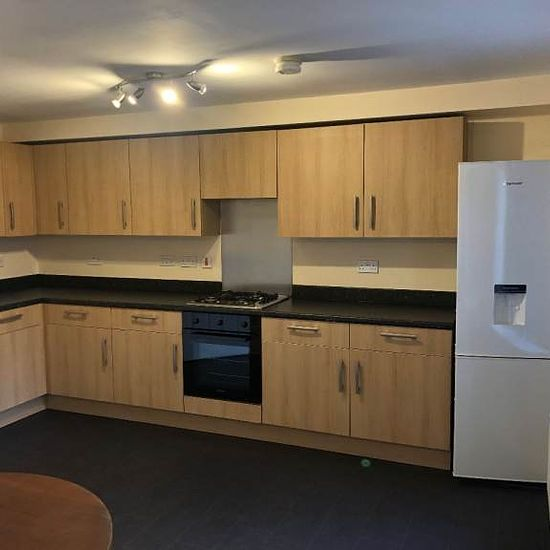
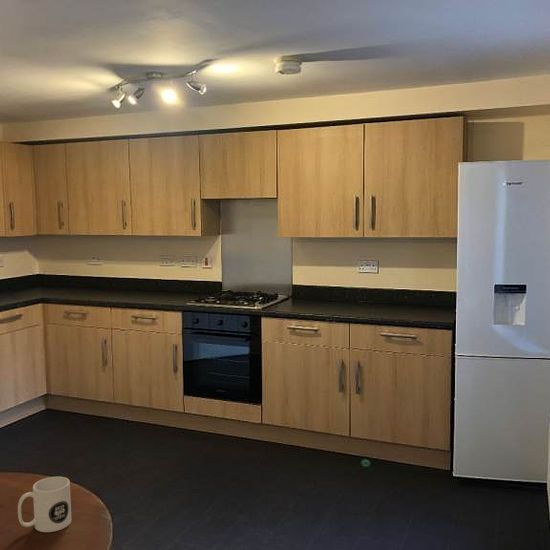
+ mug (44, 505)
